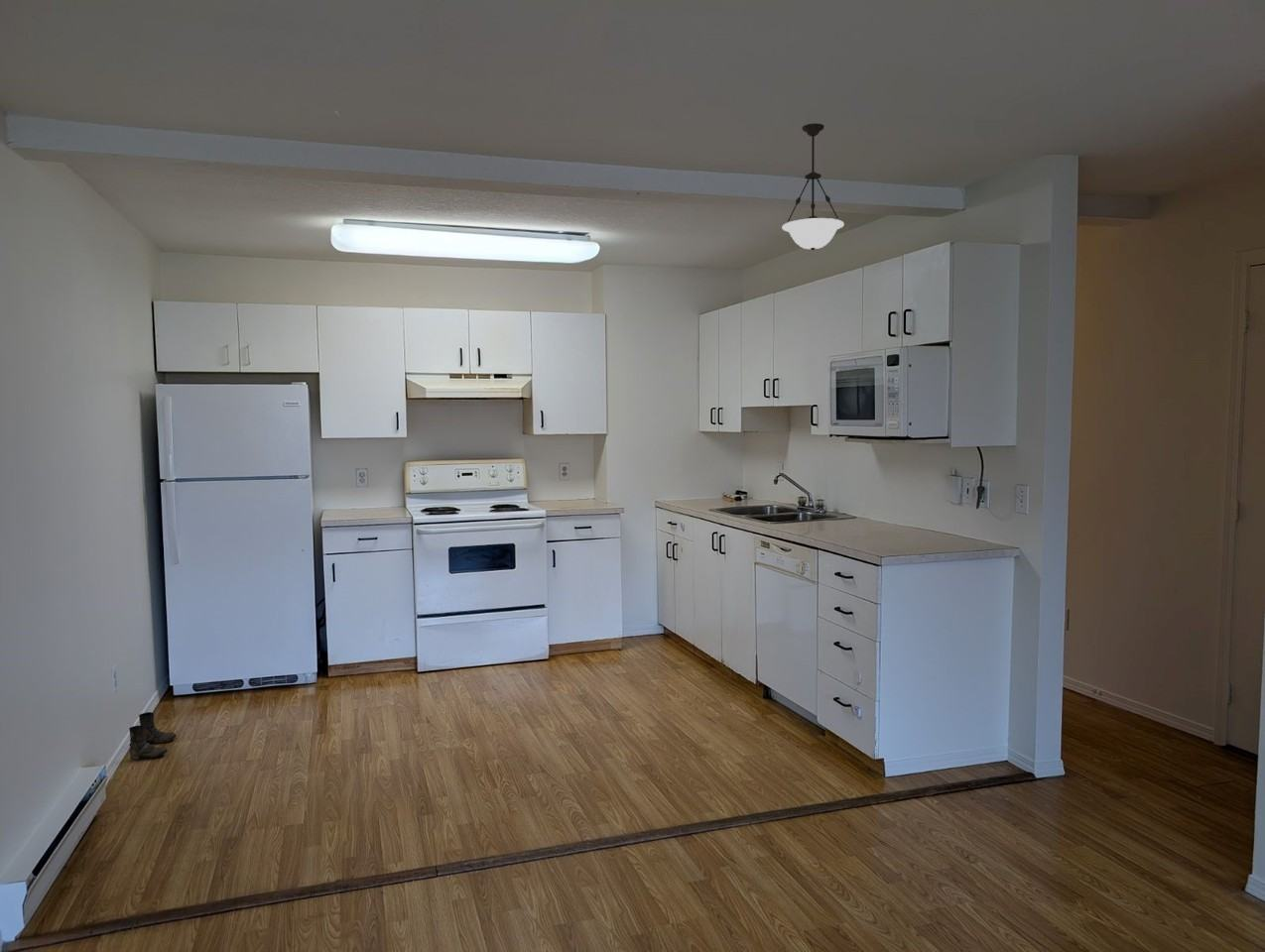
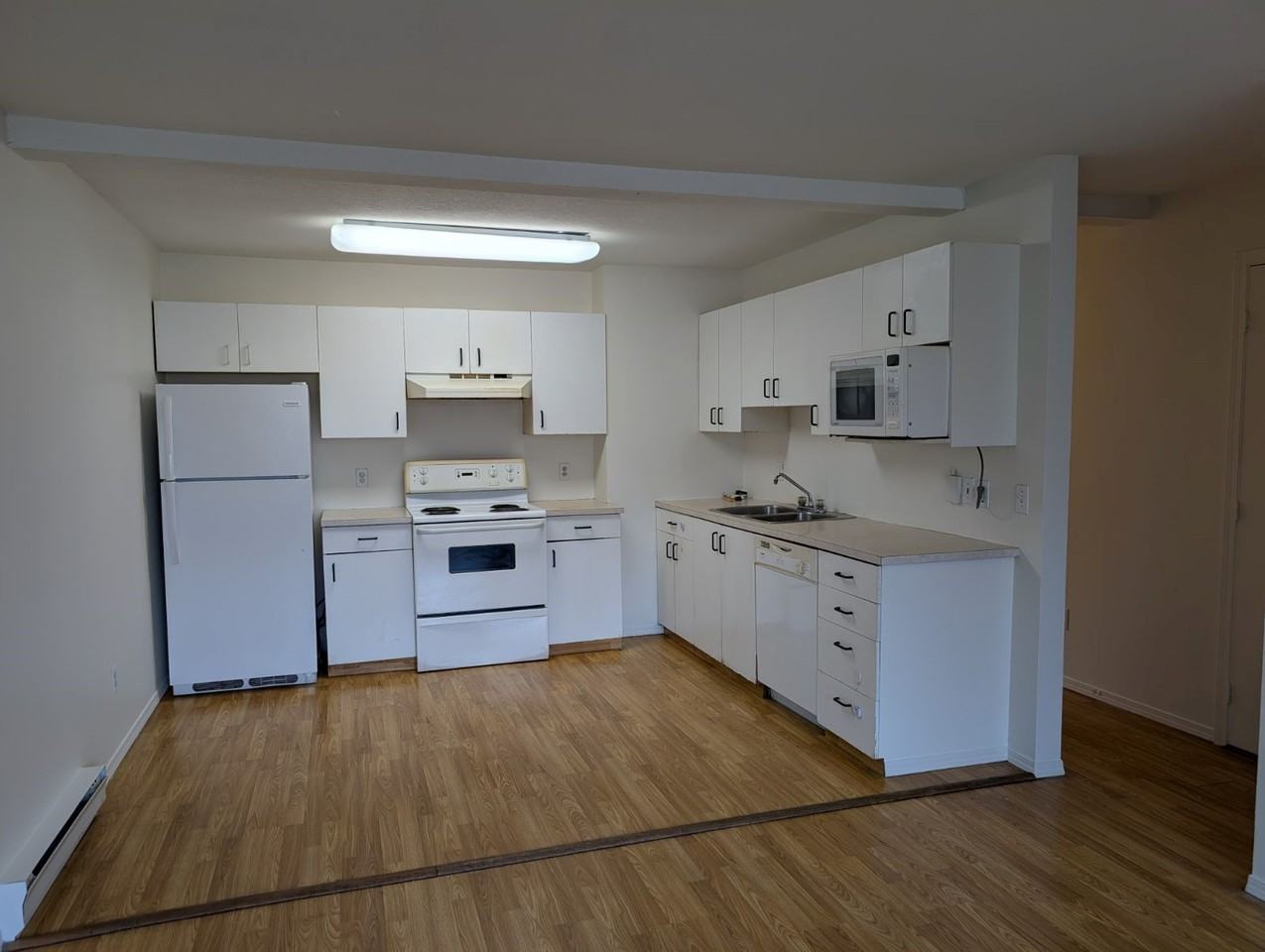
- pendant light (813, 188)
- boots (153, 734)
